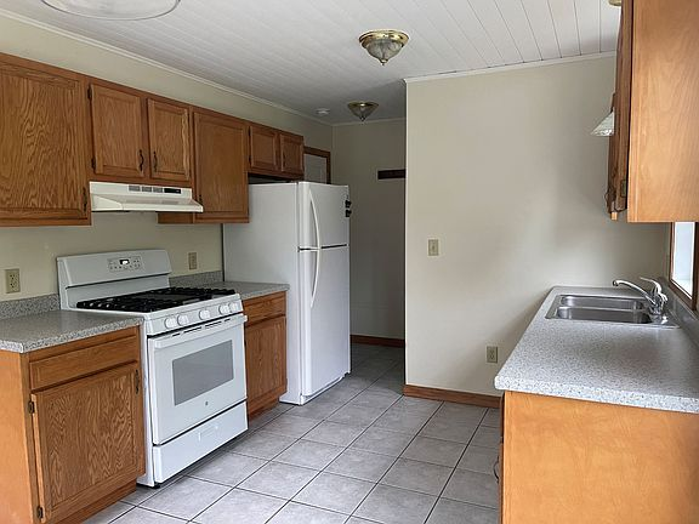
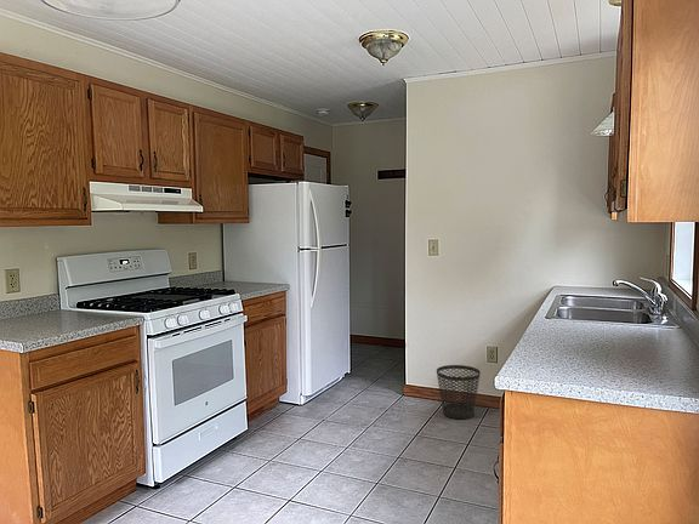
+ wastebasket (458, 392)
